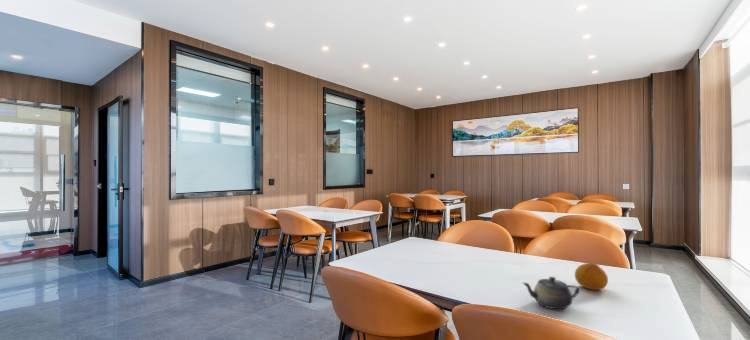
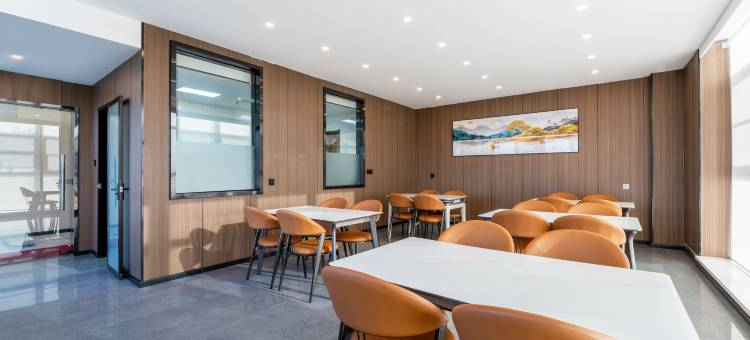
- fruit (591, 275)
- teapot (550, 290)
